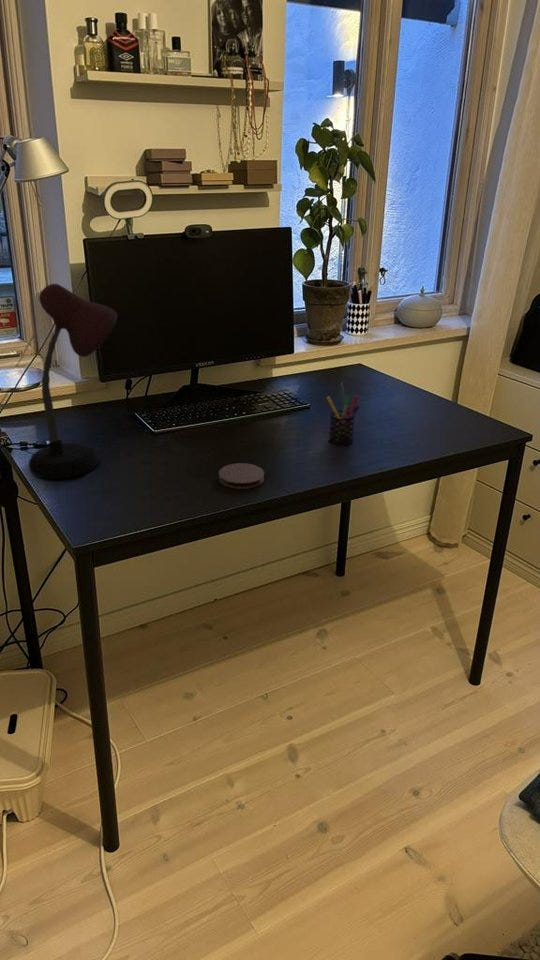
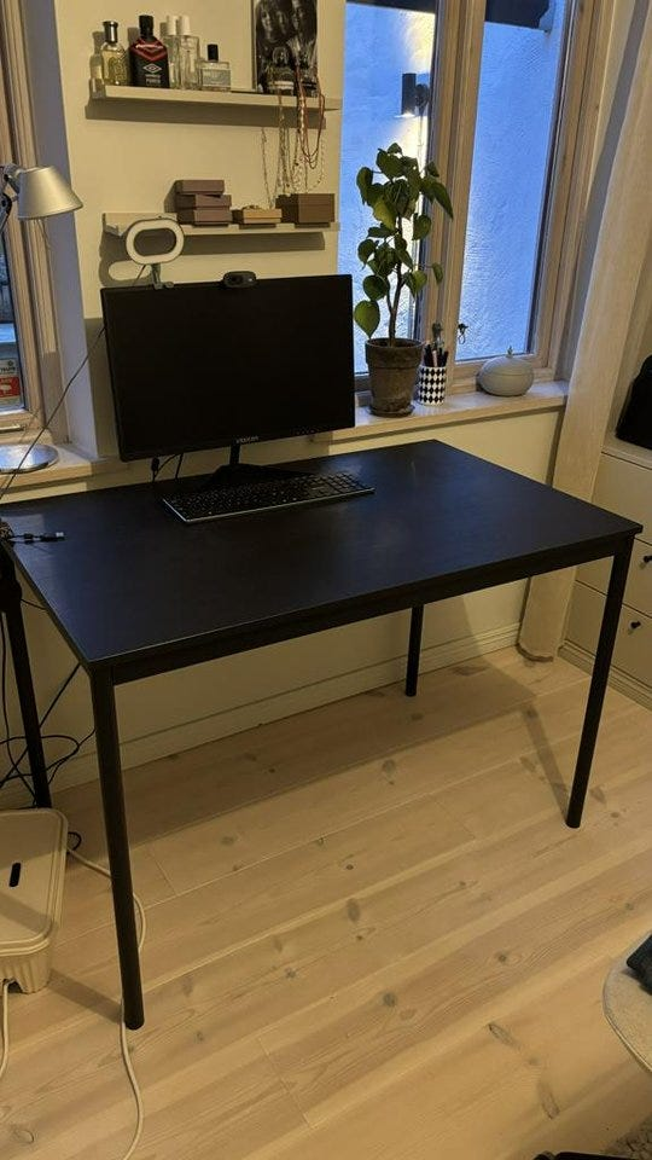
- desk lamp (49, 379)
- coaster (241, 475)
- pen holder (344, 417)
